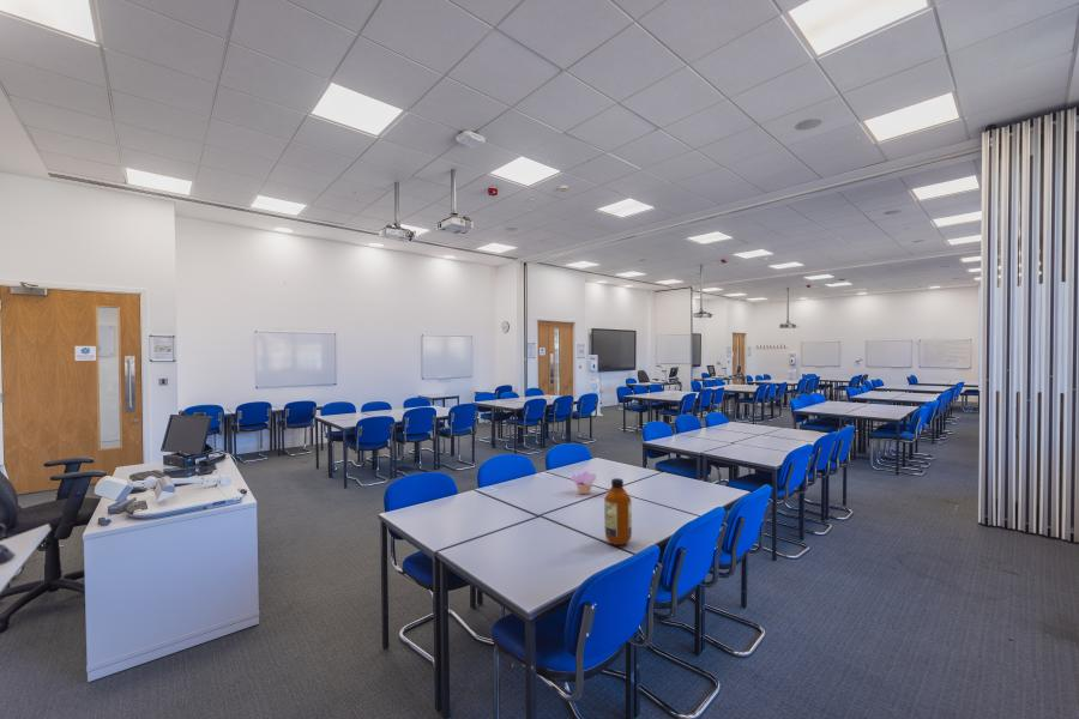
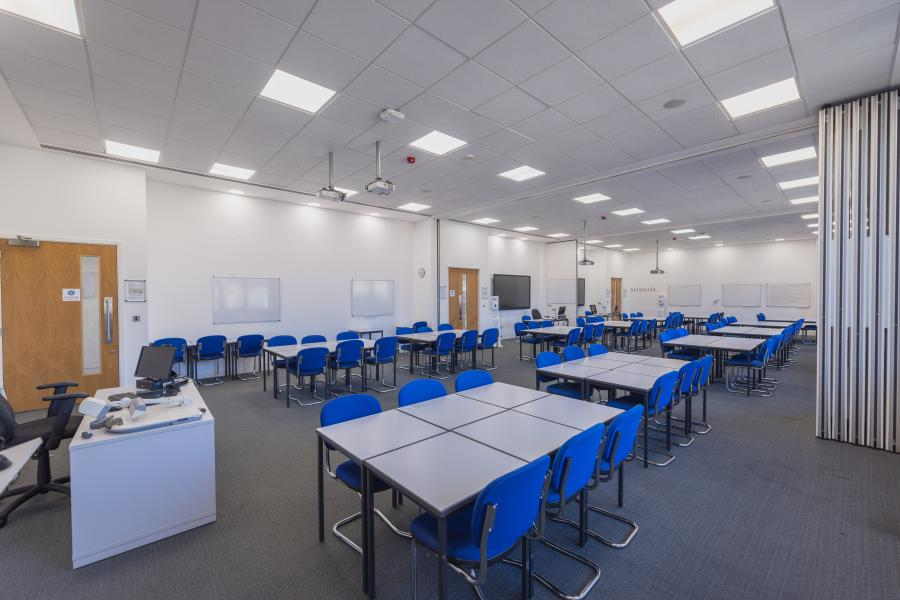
- succulent plant (585, 482)
- bottle (617, 510)
